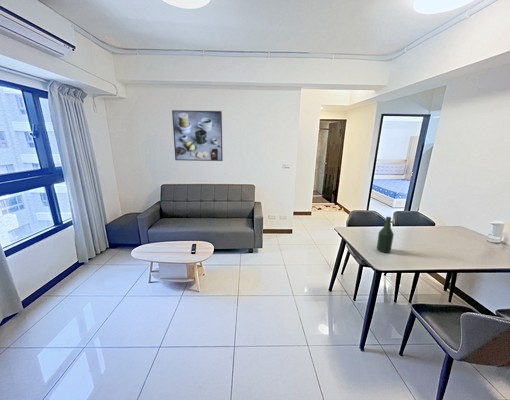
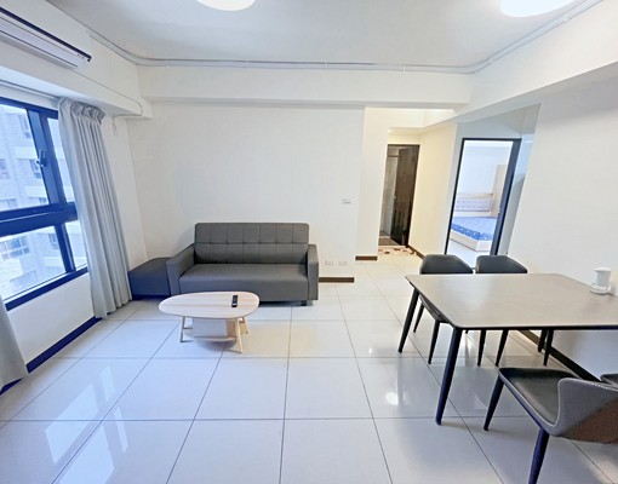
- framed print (198, 136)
- bottle (386, 234)
